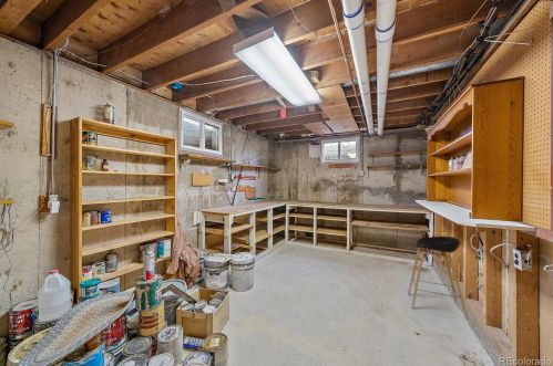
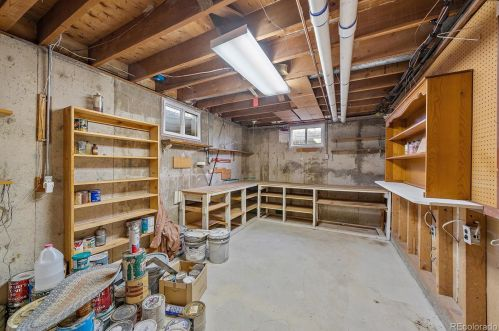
- stool (434, 283)
